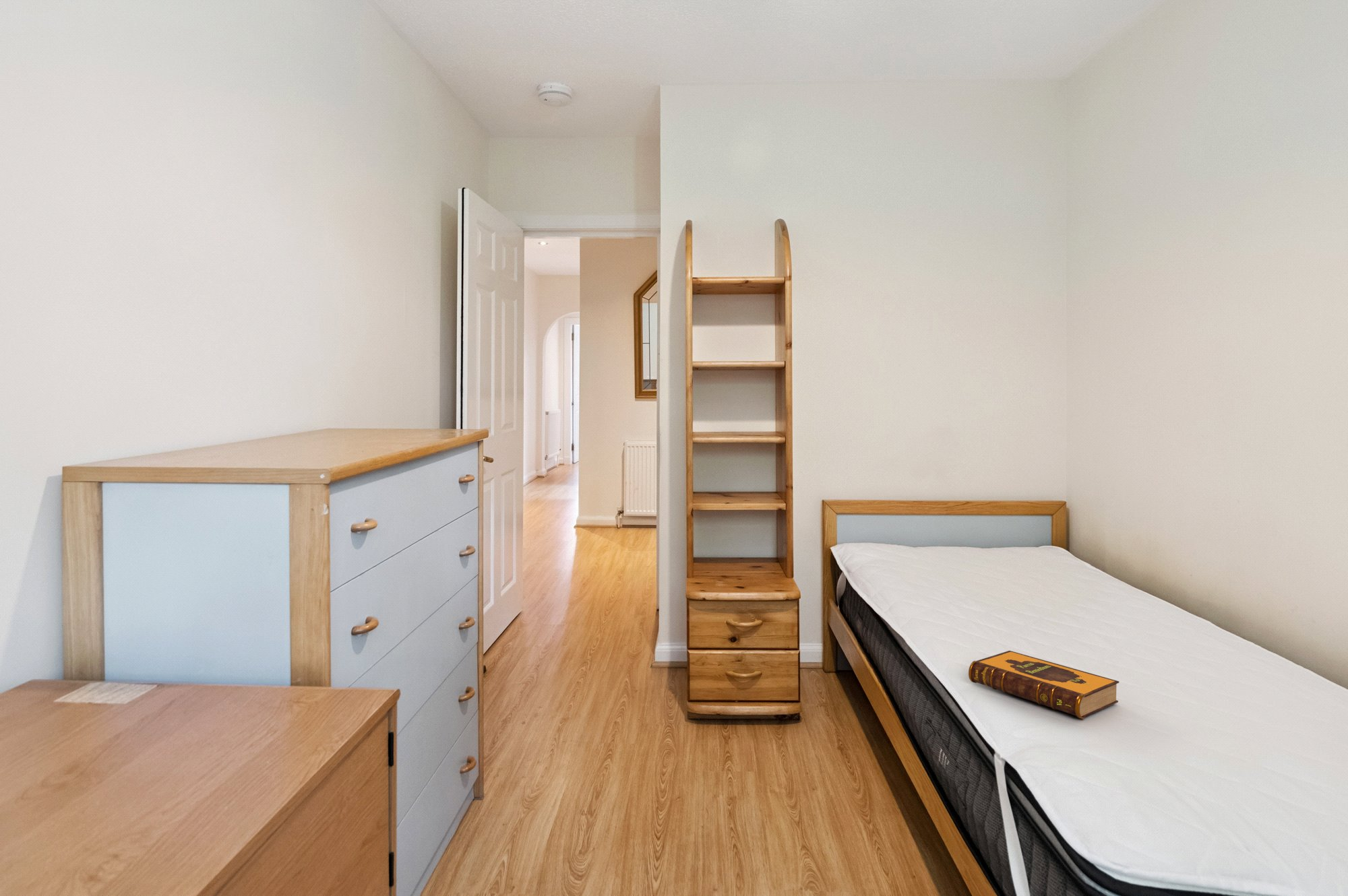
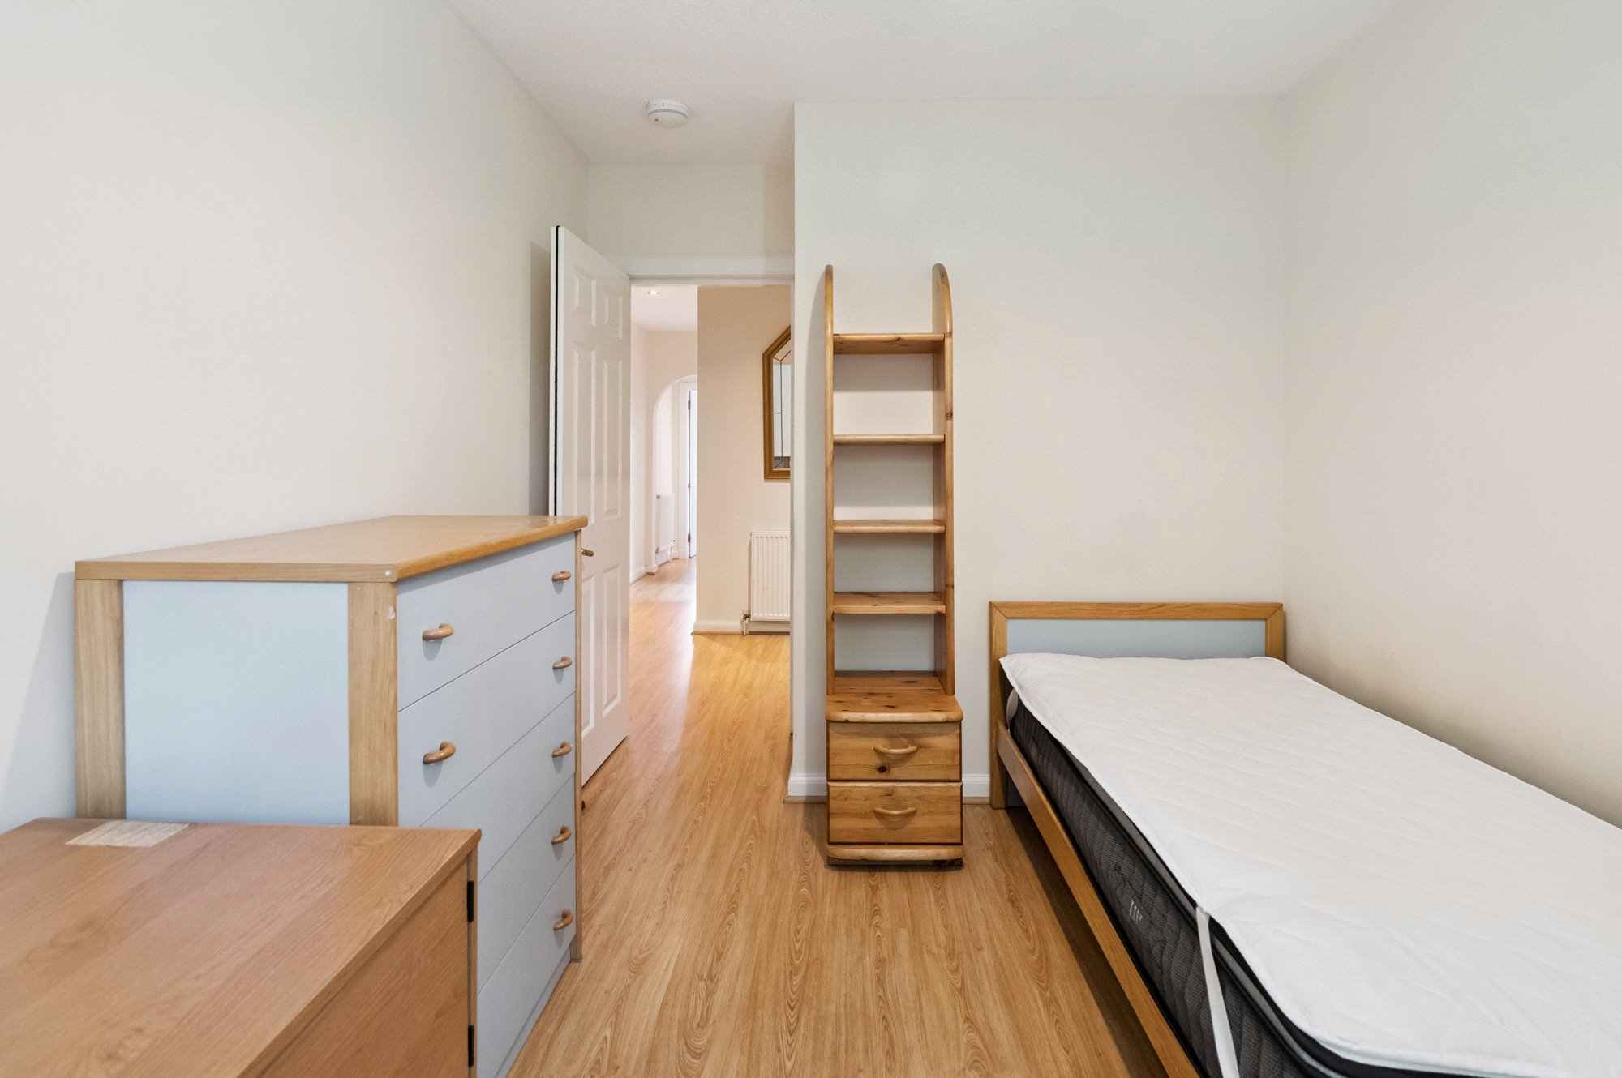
- hardback book (1040, 682)
